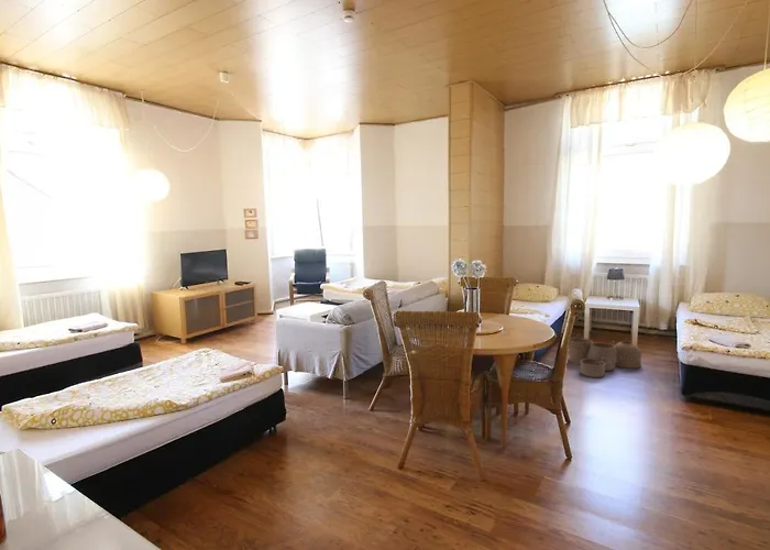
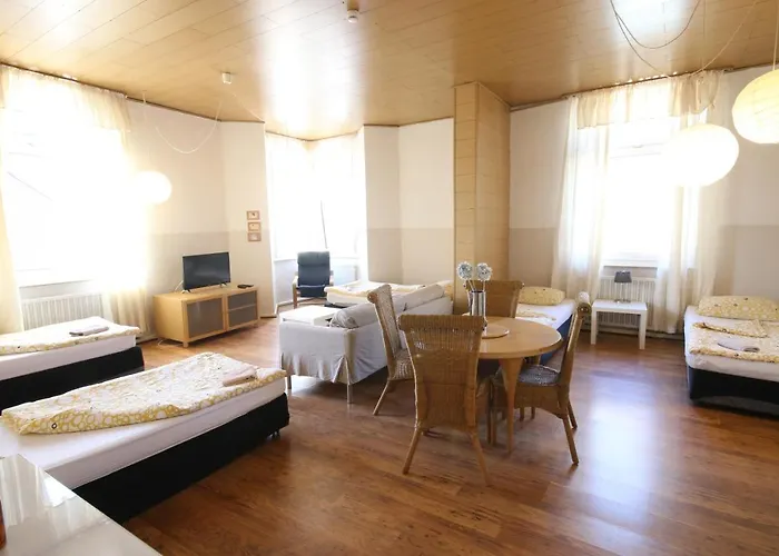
- woven basket (607, 353)
